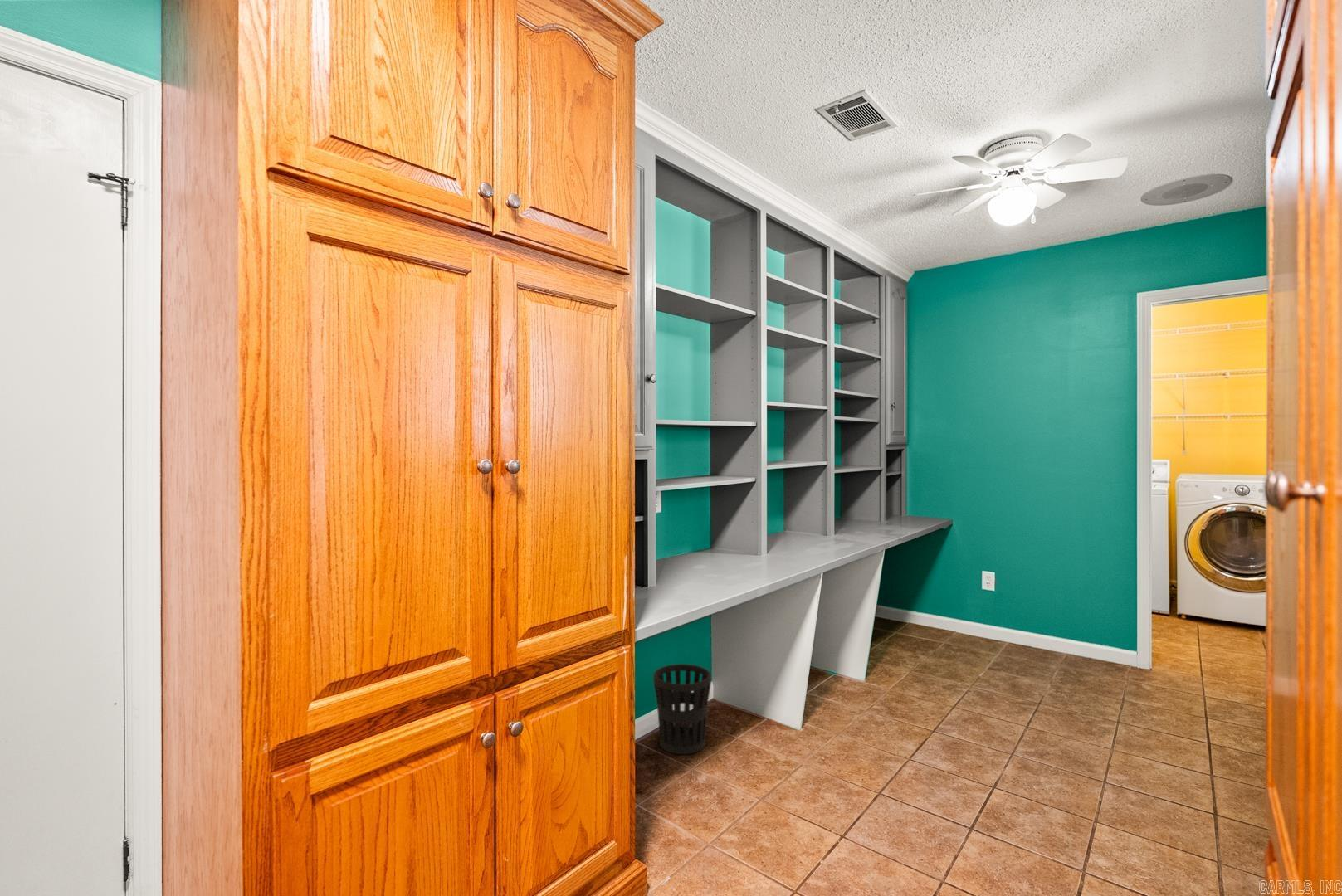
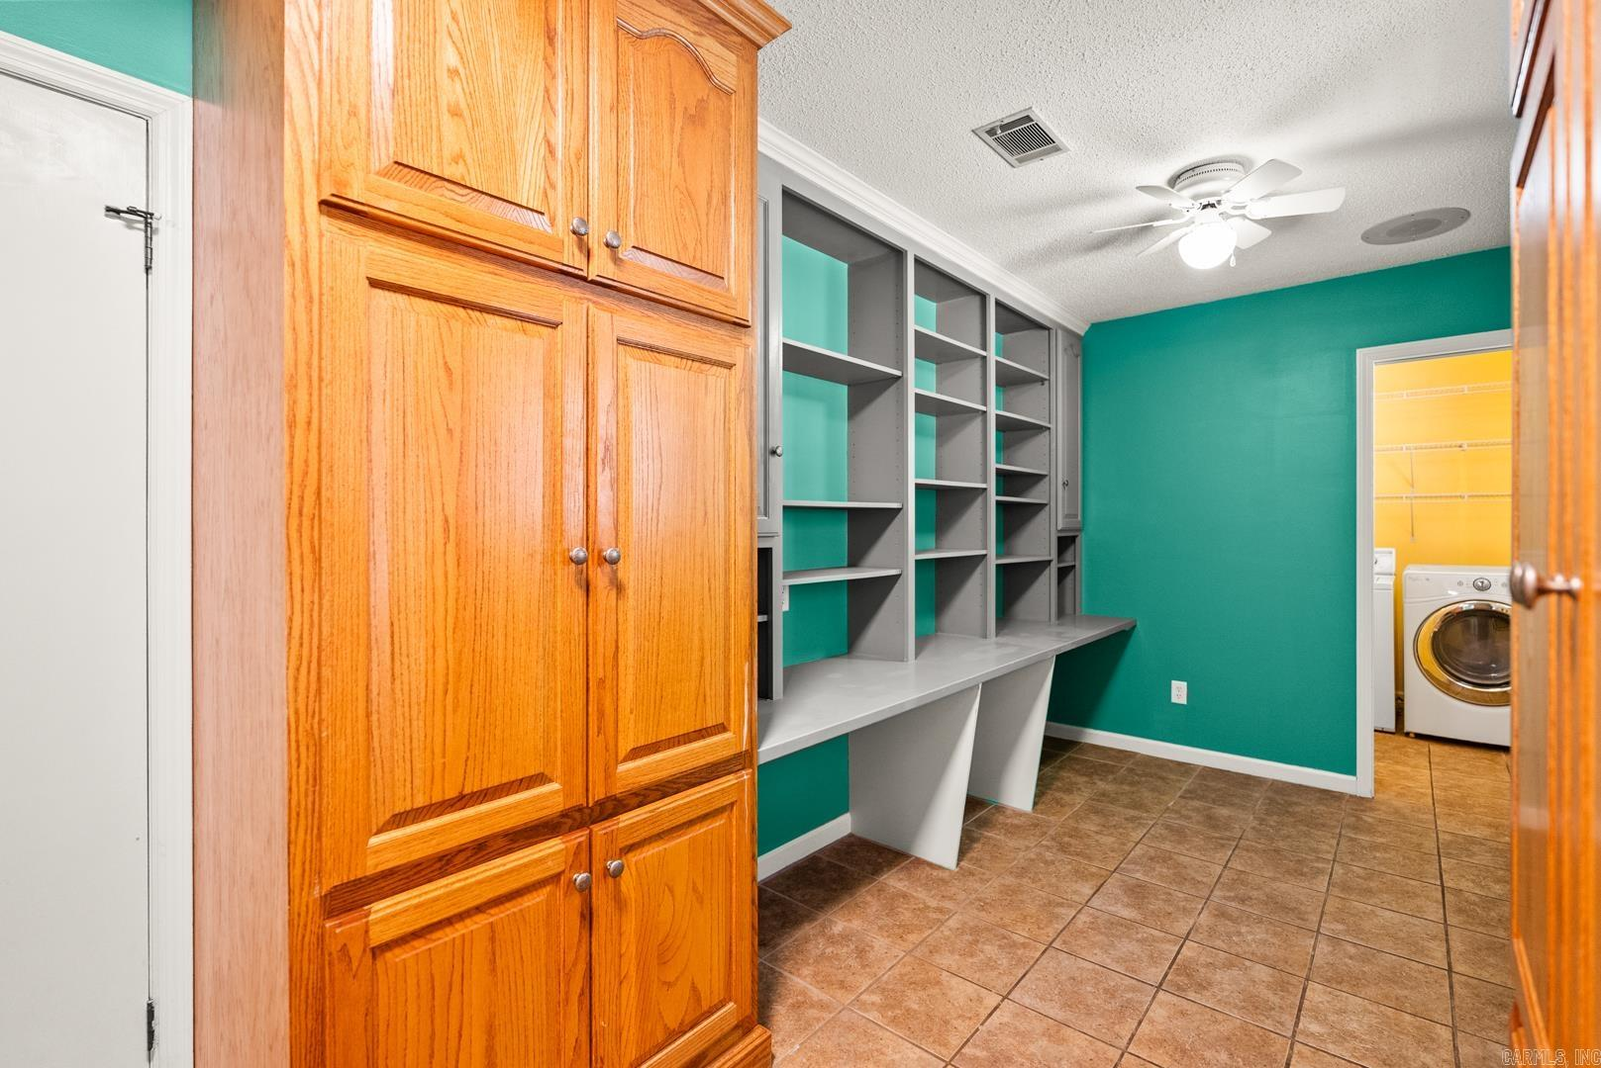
- wastebasket (684, 708)
